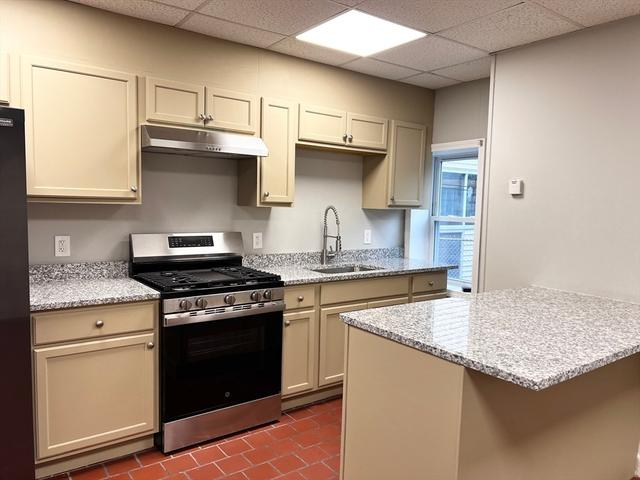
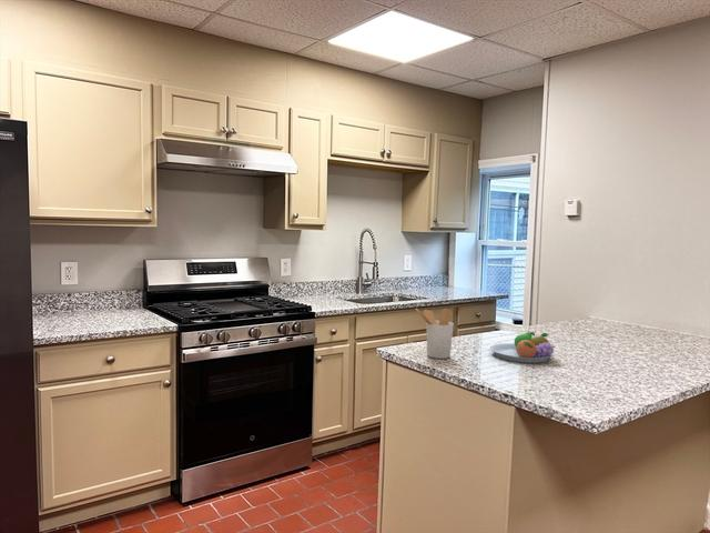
+ utensil holder (433, 331)
+ fruit bowl (524, 343)
